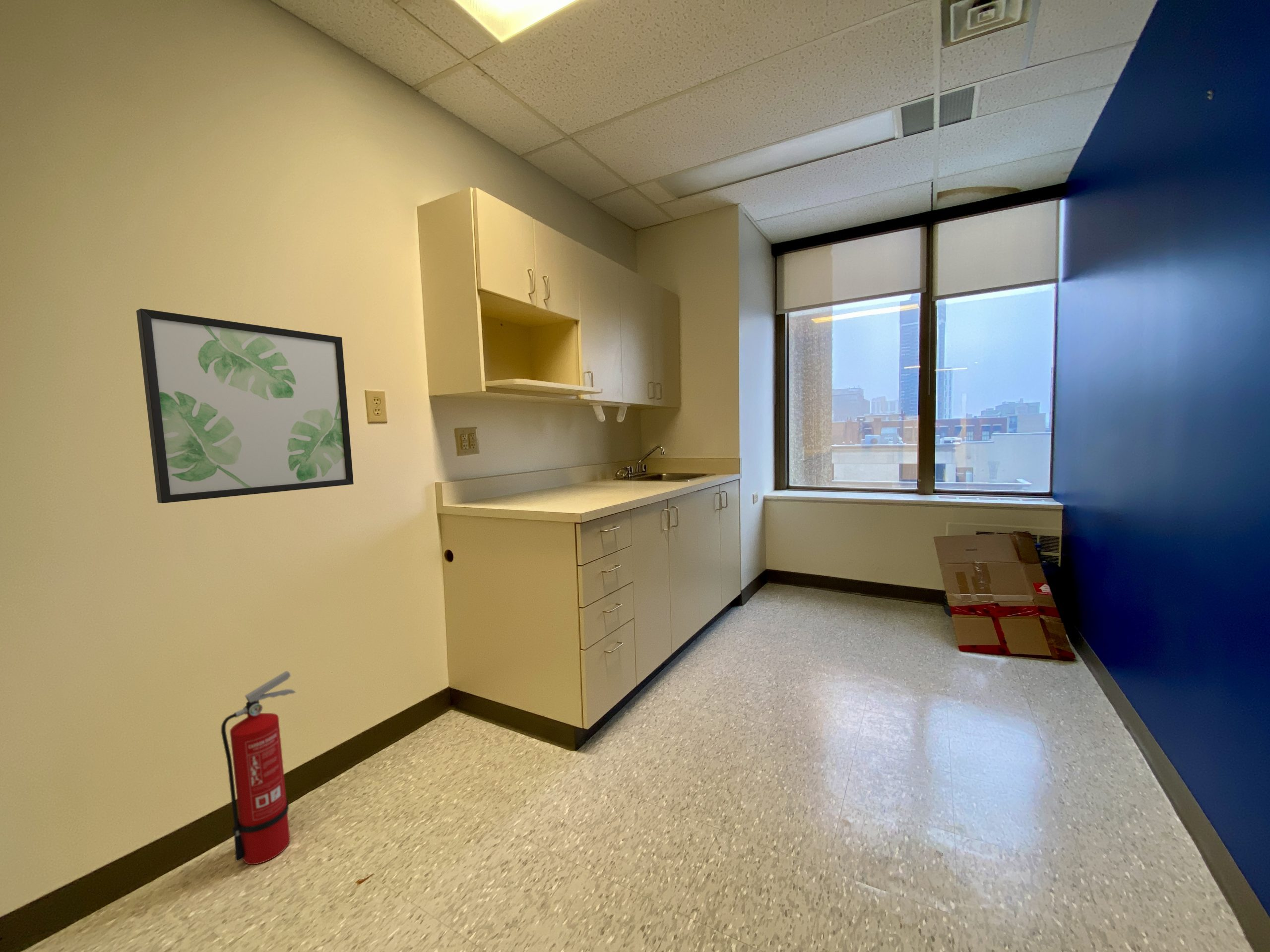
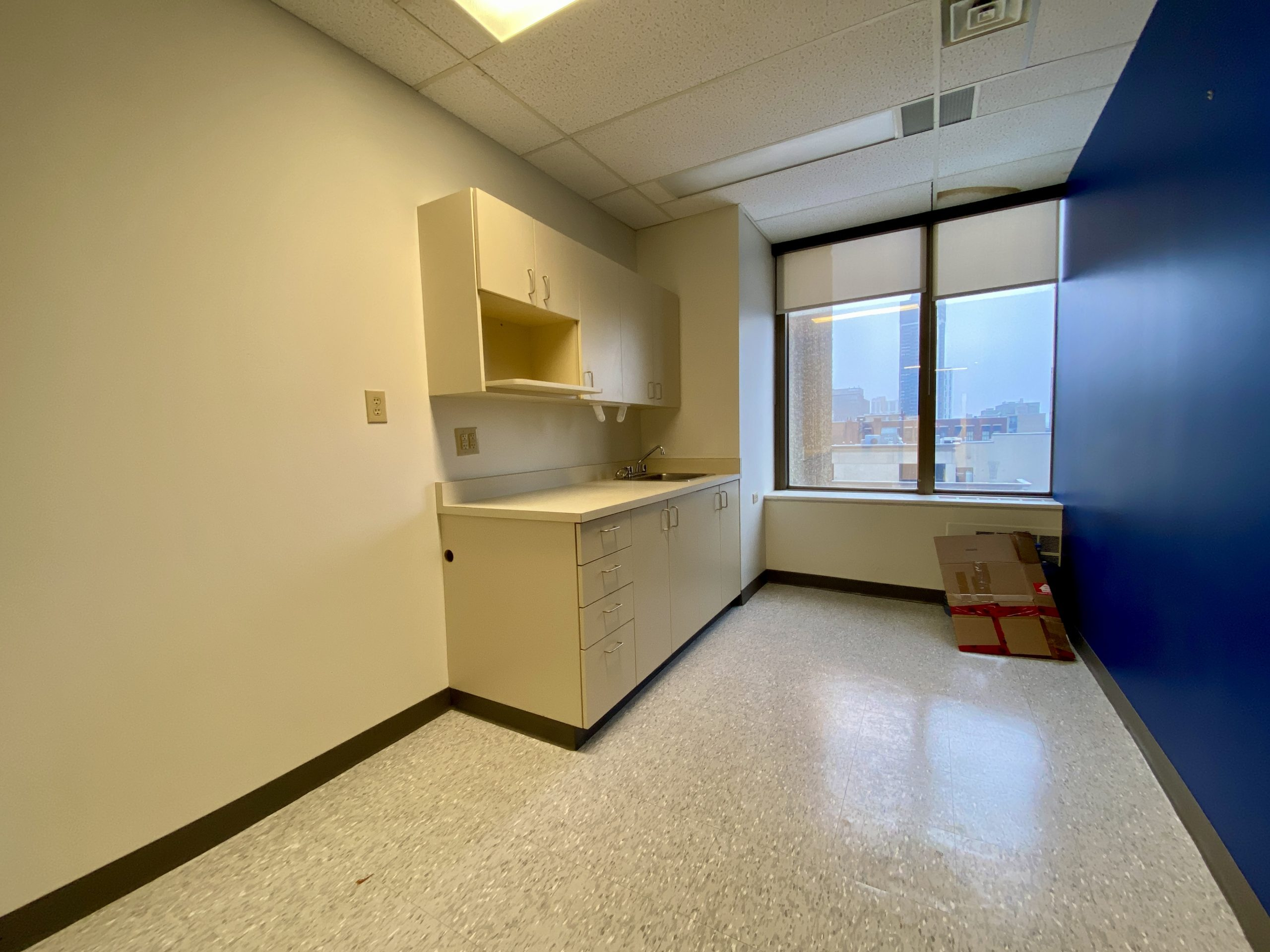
- wall art (260, 410)
- fire extinguisher (265, 765)
